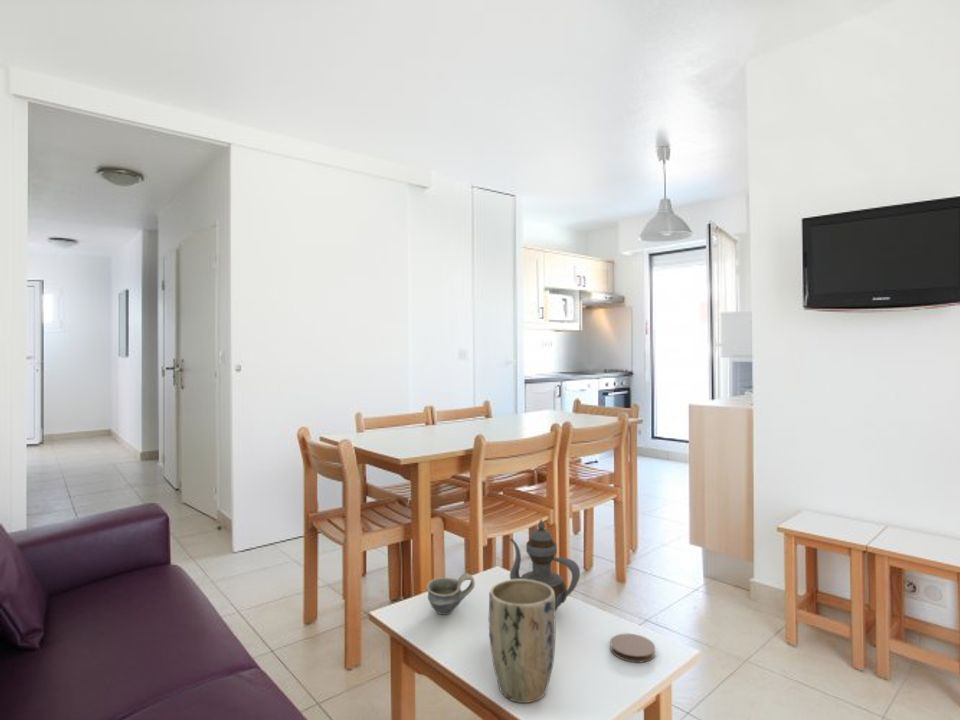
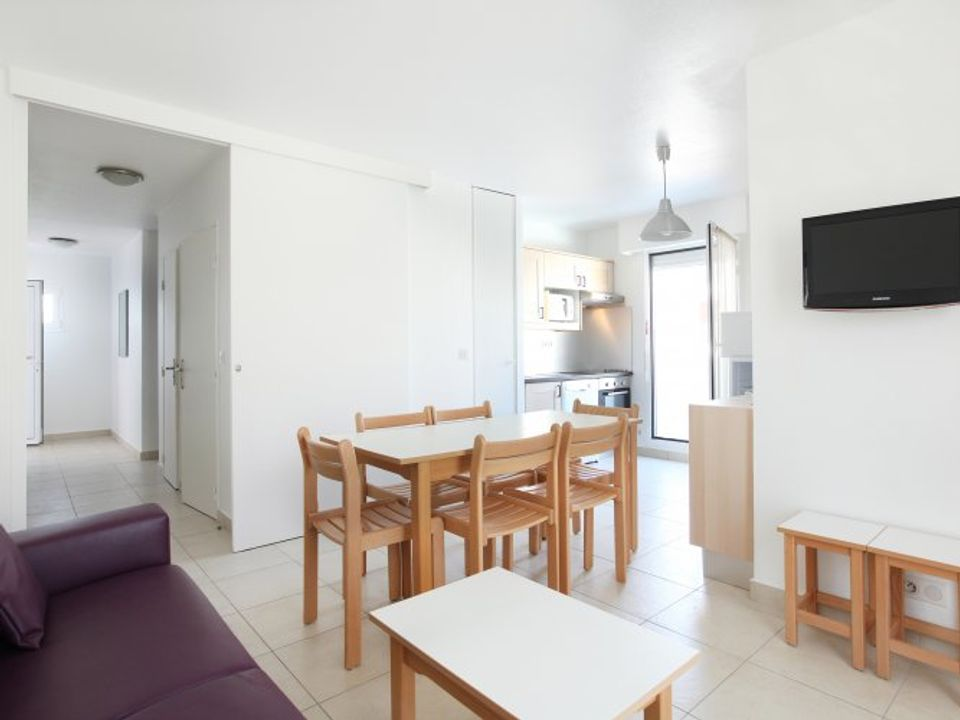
- cup (448, 593)
- teapot (543, 566)
- coaster (632, 647)
- plant pot (522, 639)
